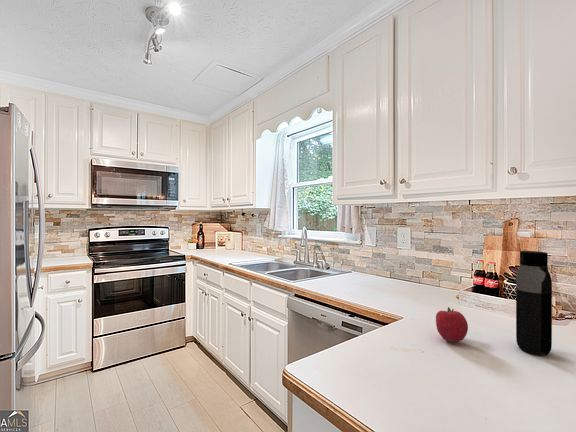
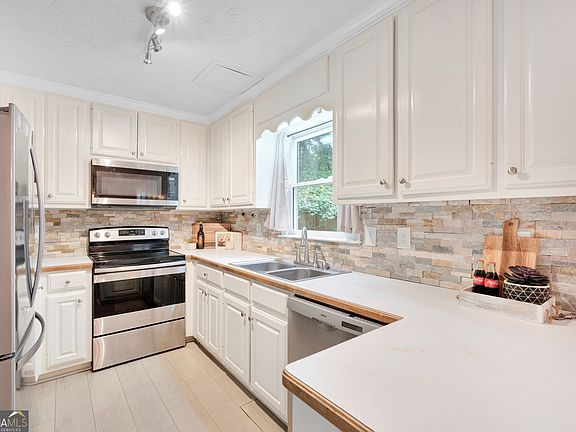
- fruit (451, 323)
- water bottle (533, 301)
